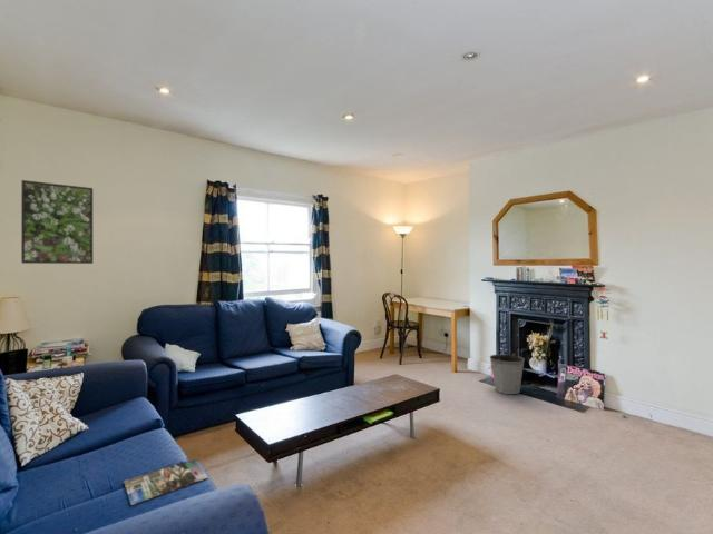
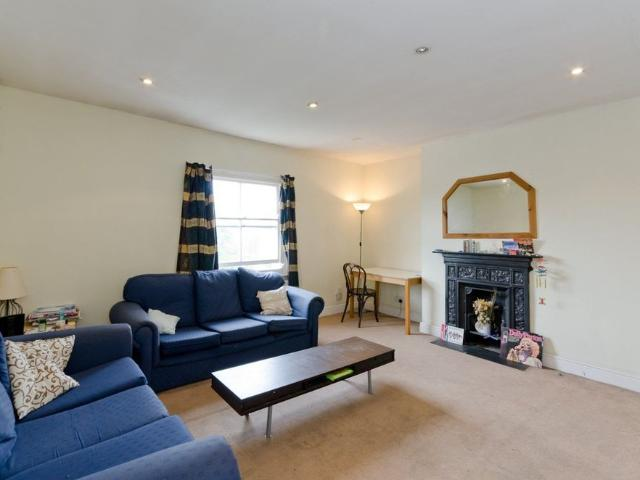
- magazine (166, 479)
- bucket (506, 373)
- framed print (58, 224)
